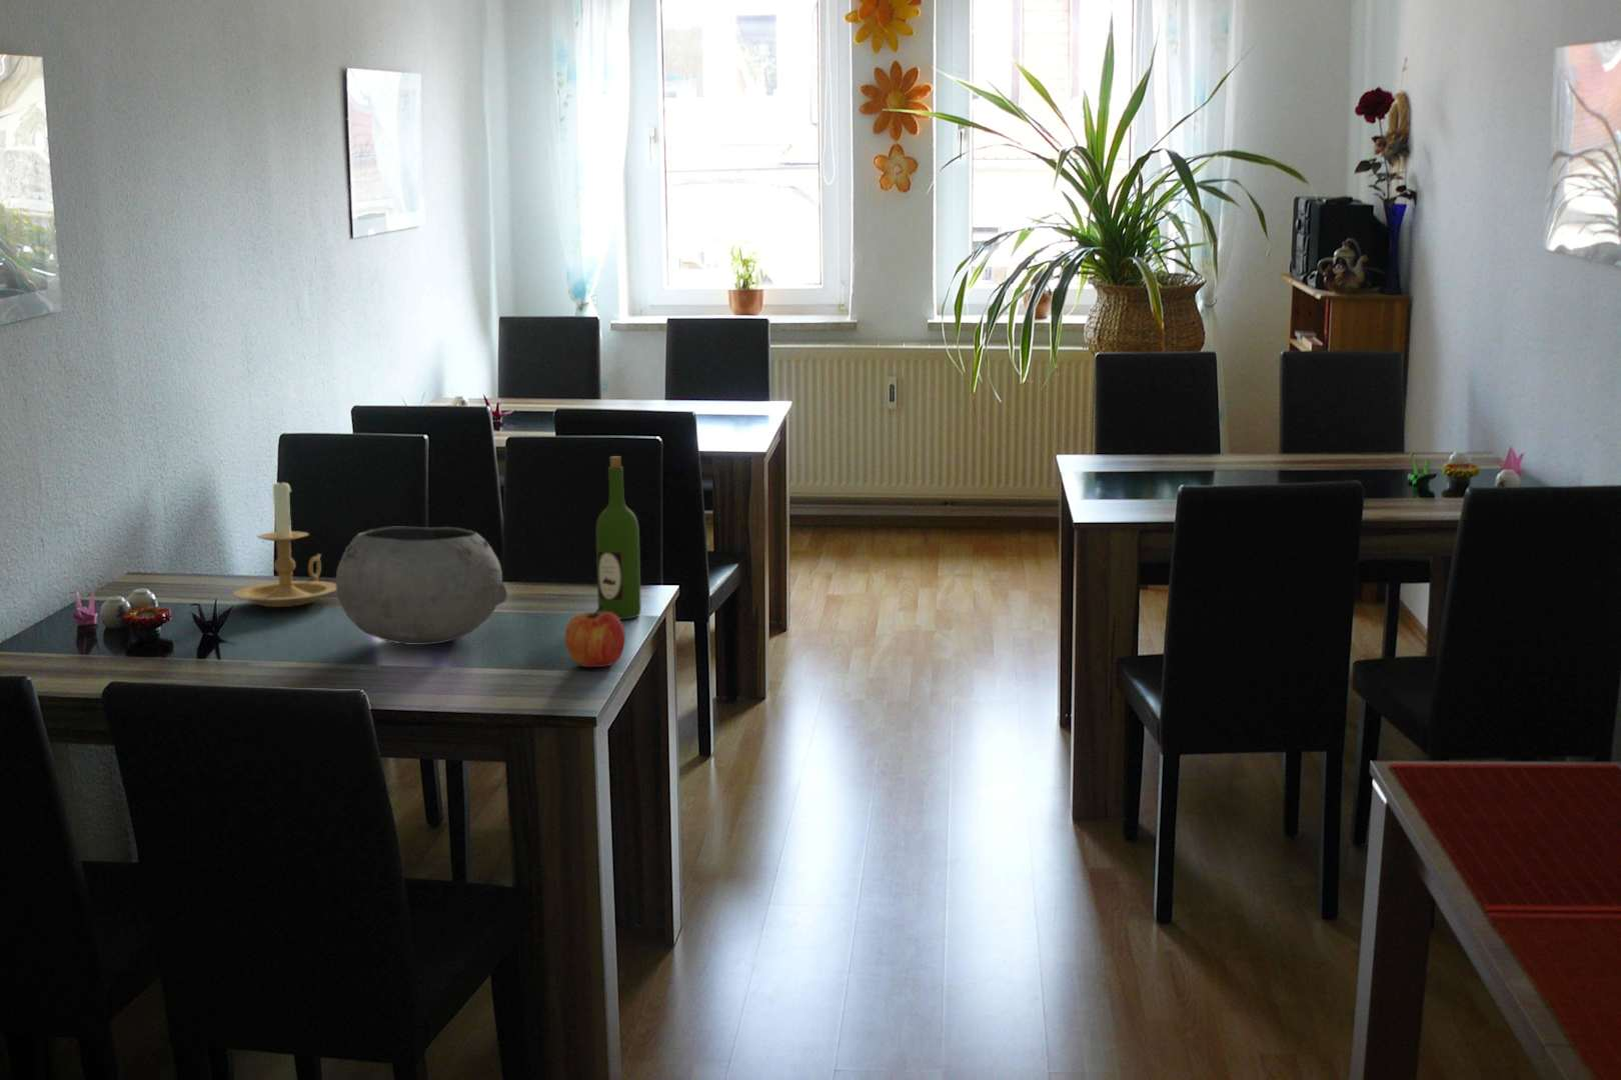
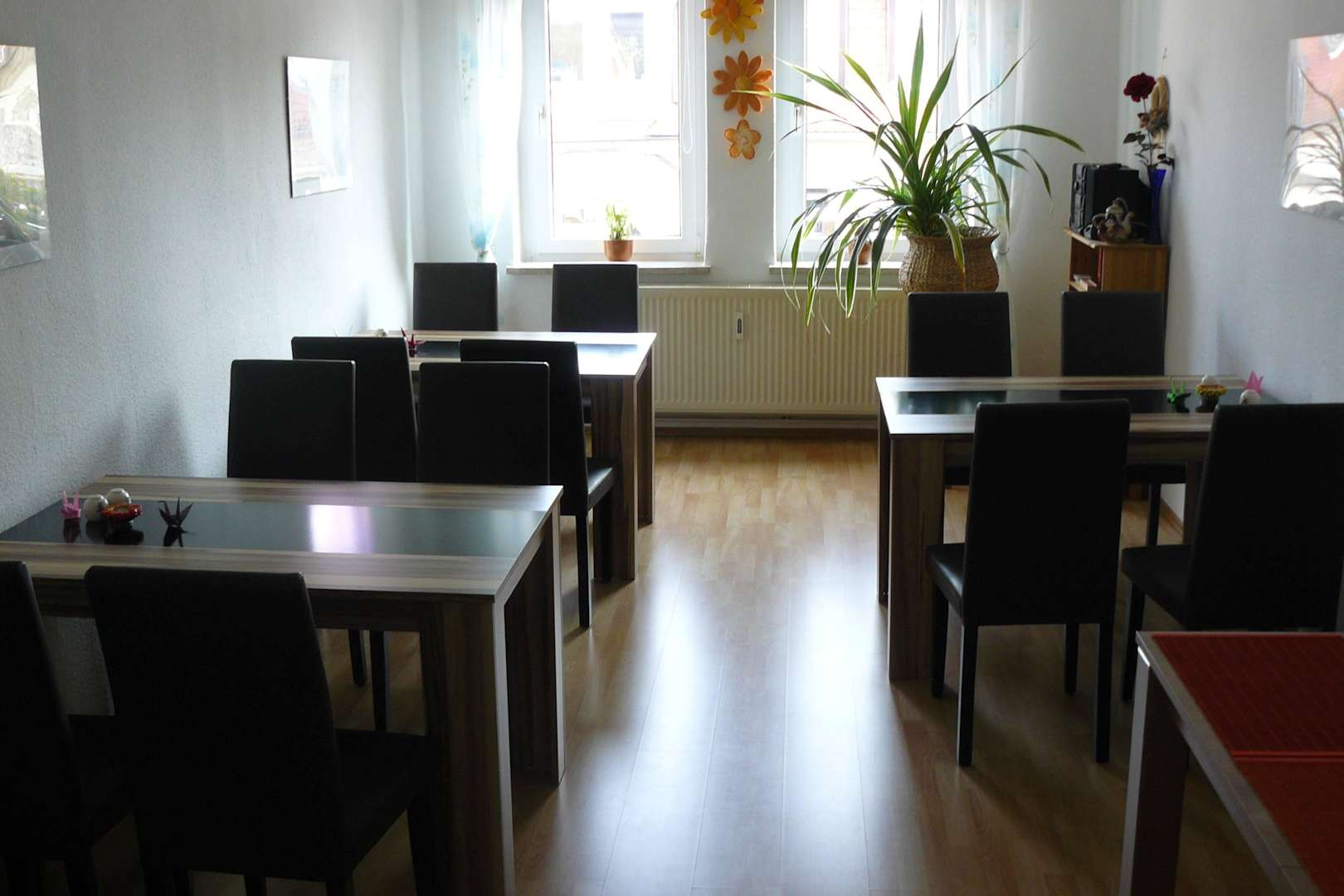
- apple (595, 635)
- candle holder (283, 540)
- wine bottle (618, 536)
- bowl (421, 586)
